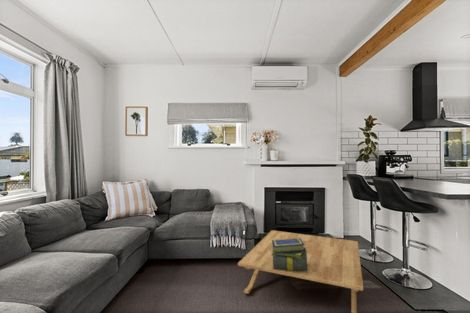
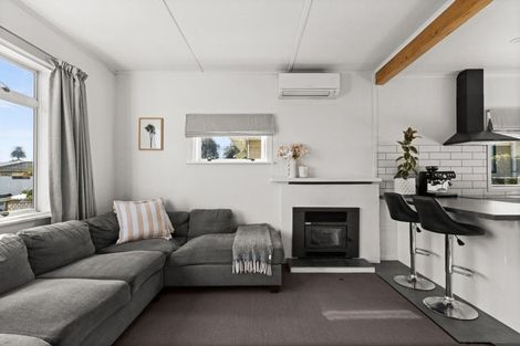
- stack of books (288, 253)
- coffee table (307, 266)
